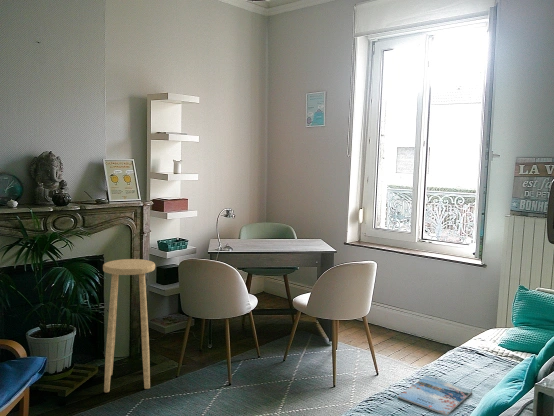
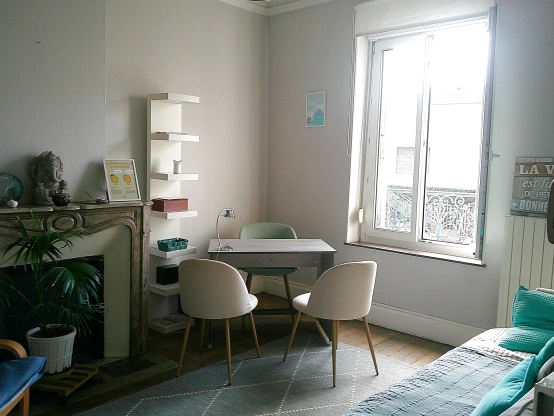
- stool (141, 322)
- magazine (435, 394)
